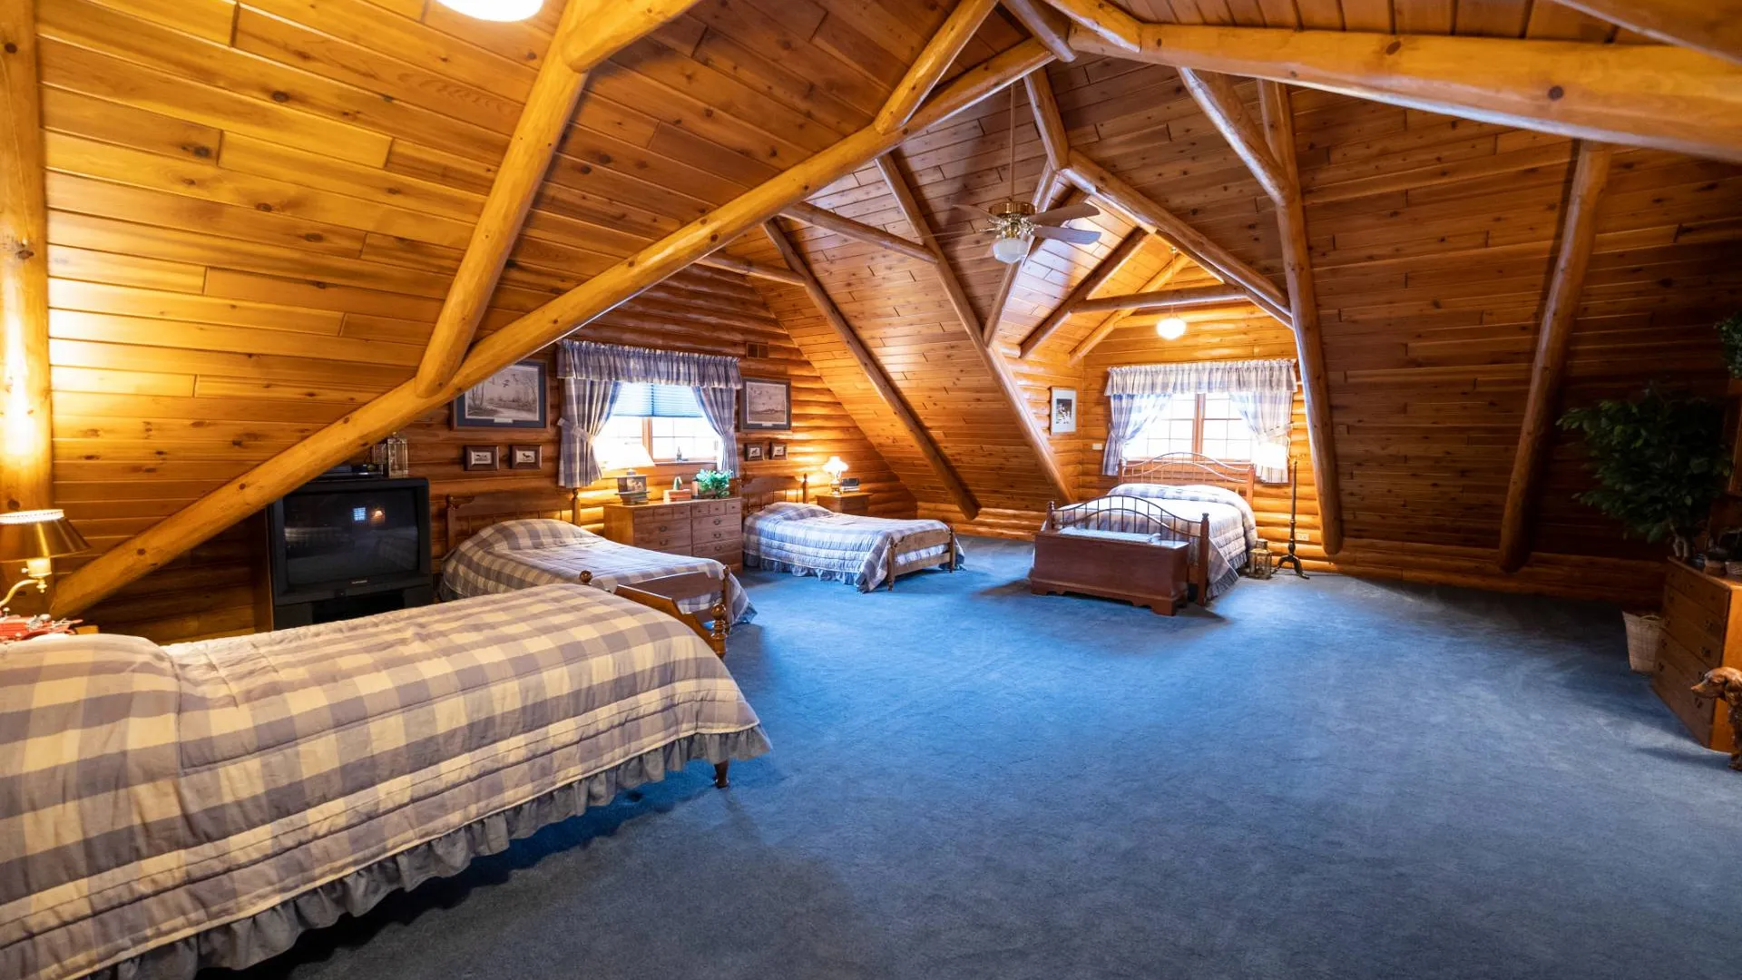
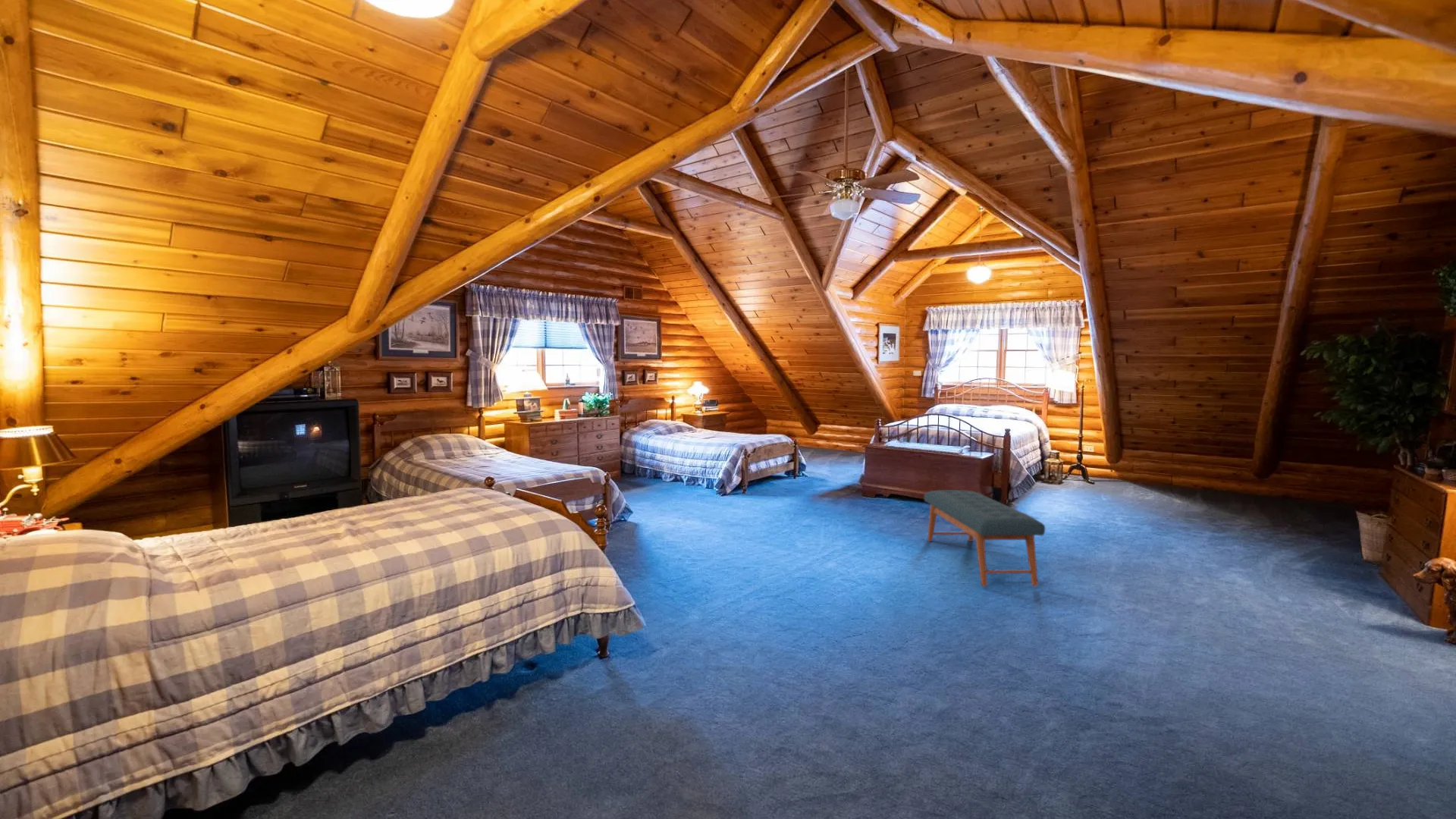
+ bench (977, 532)
